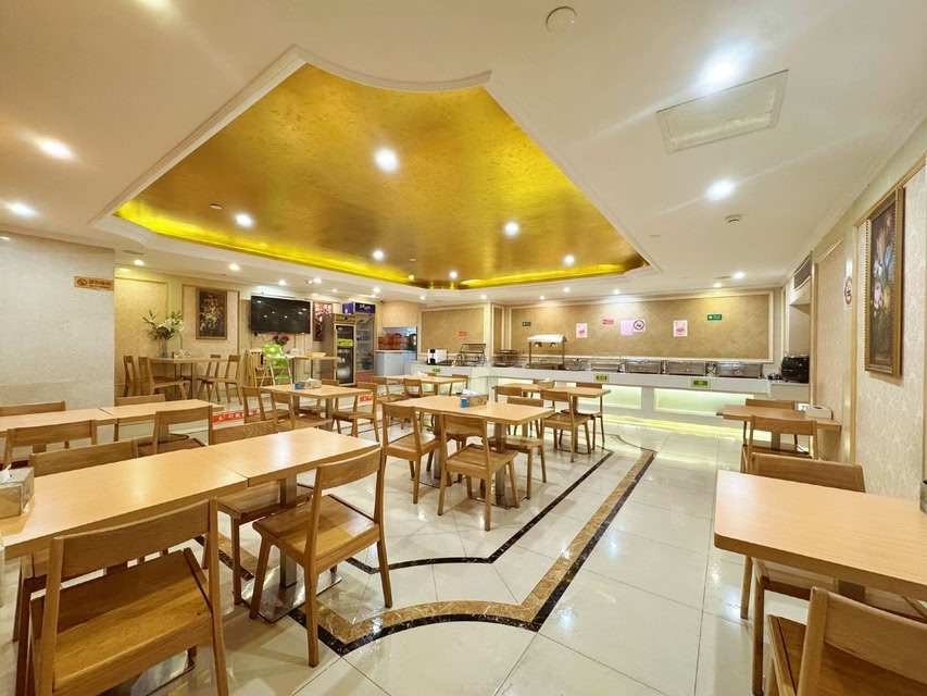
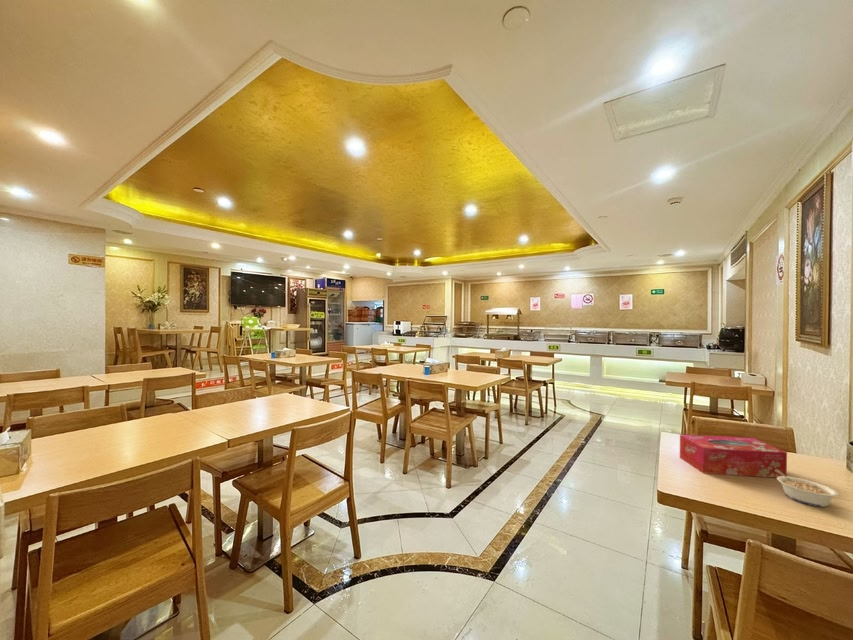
+ legume (803, 490)
+ tissue box (729, 455)
